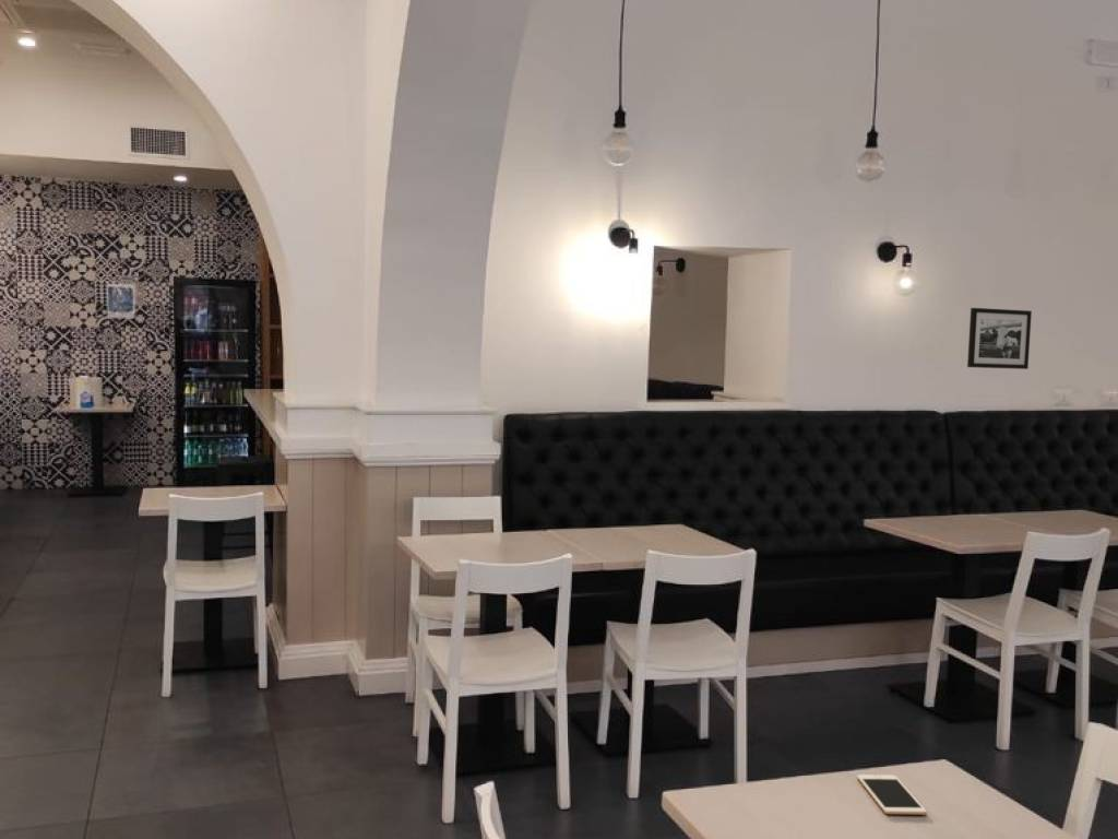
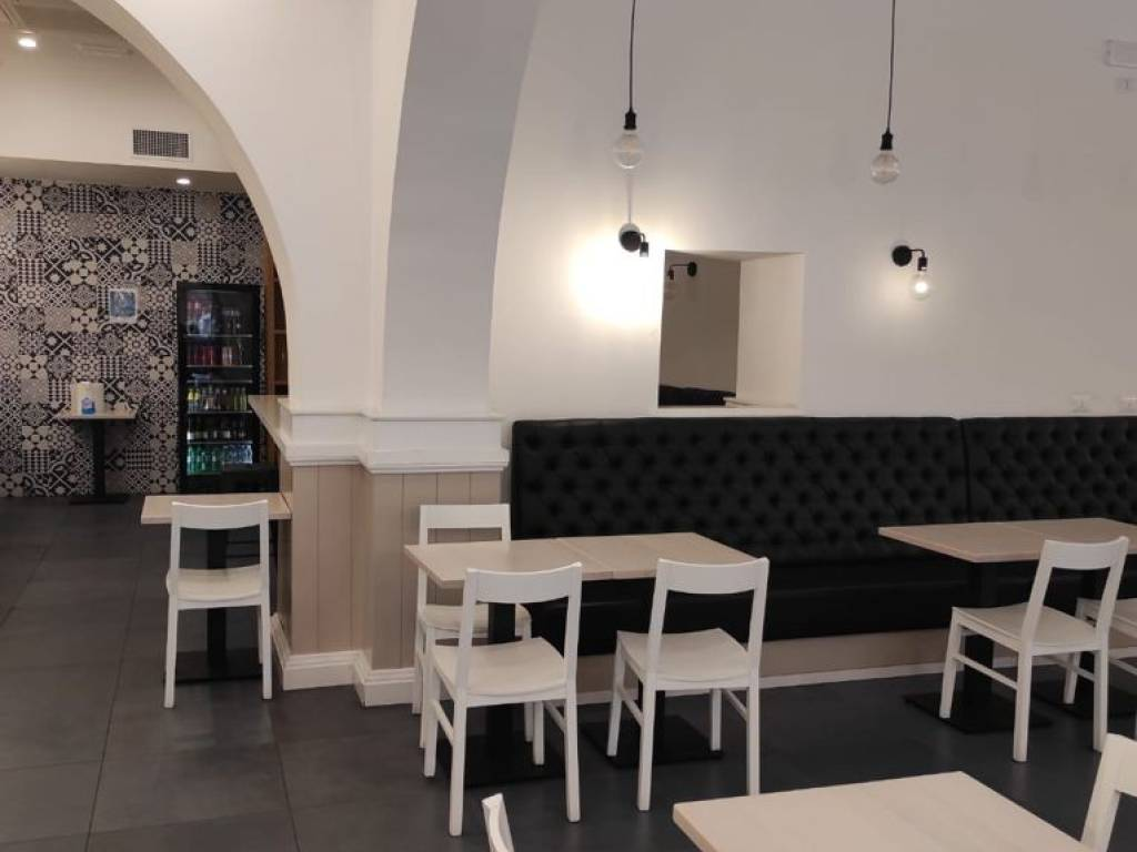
- picture frame (999, 339)
- cell phone (890, 793)
